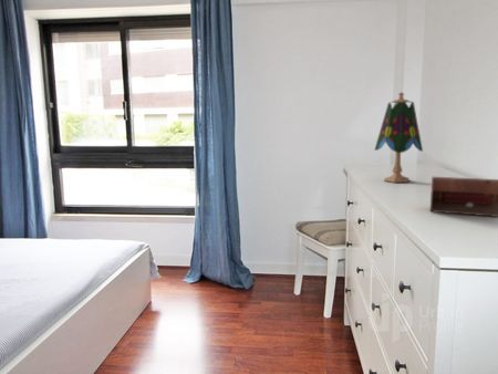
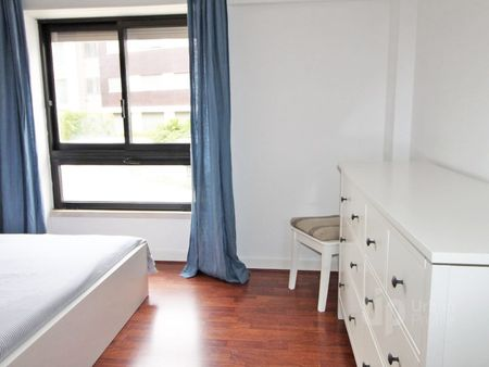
- table lamp (398, 136)
- wooden box (465, 195)
